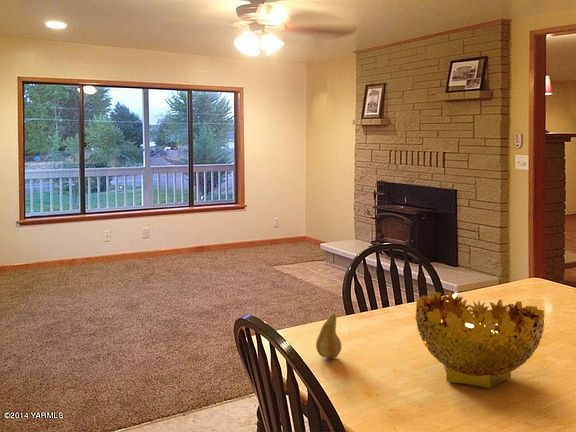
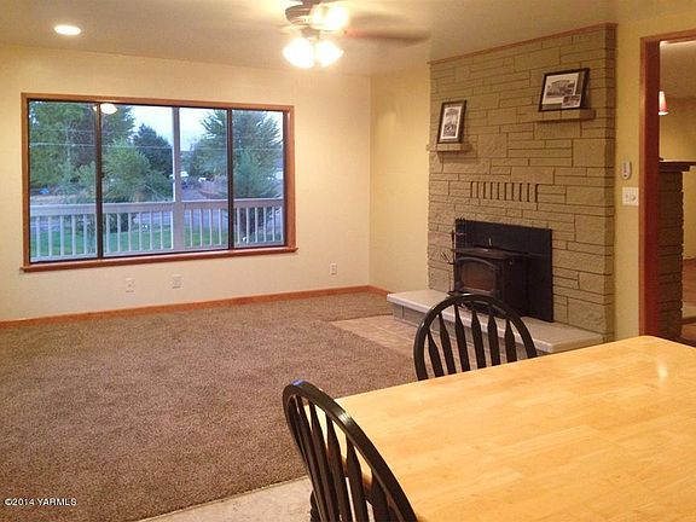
- decorative bowl (477, 338)
- fruit (328, 335)
